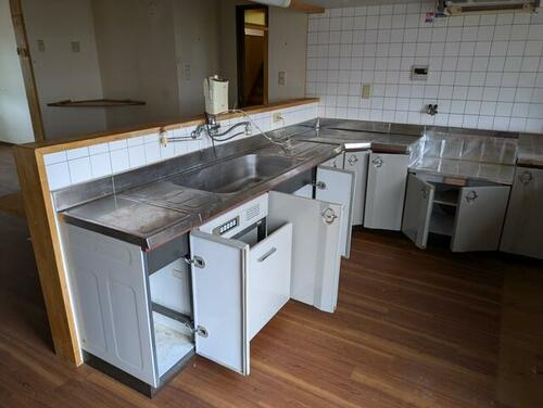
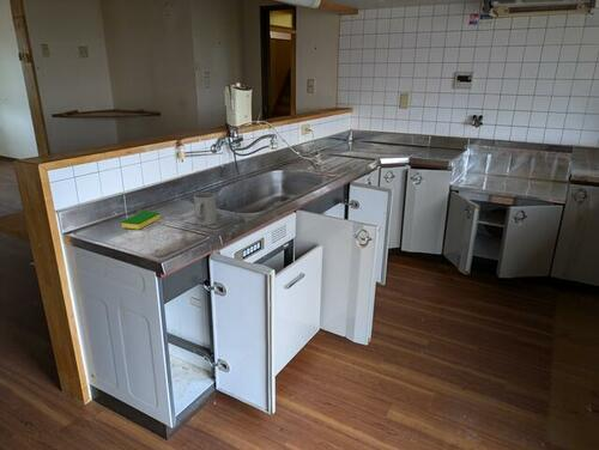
+ mug (202, 209)
+ dish sponge (141, 219)
